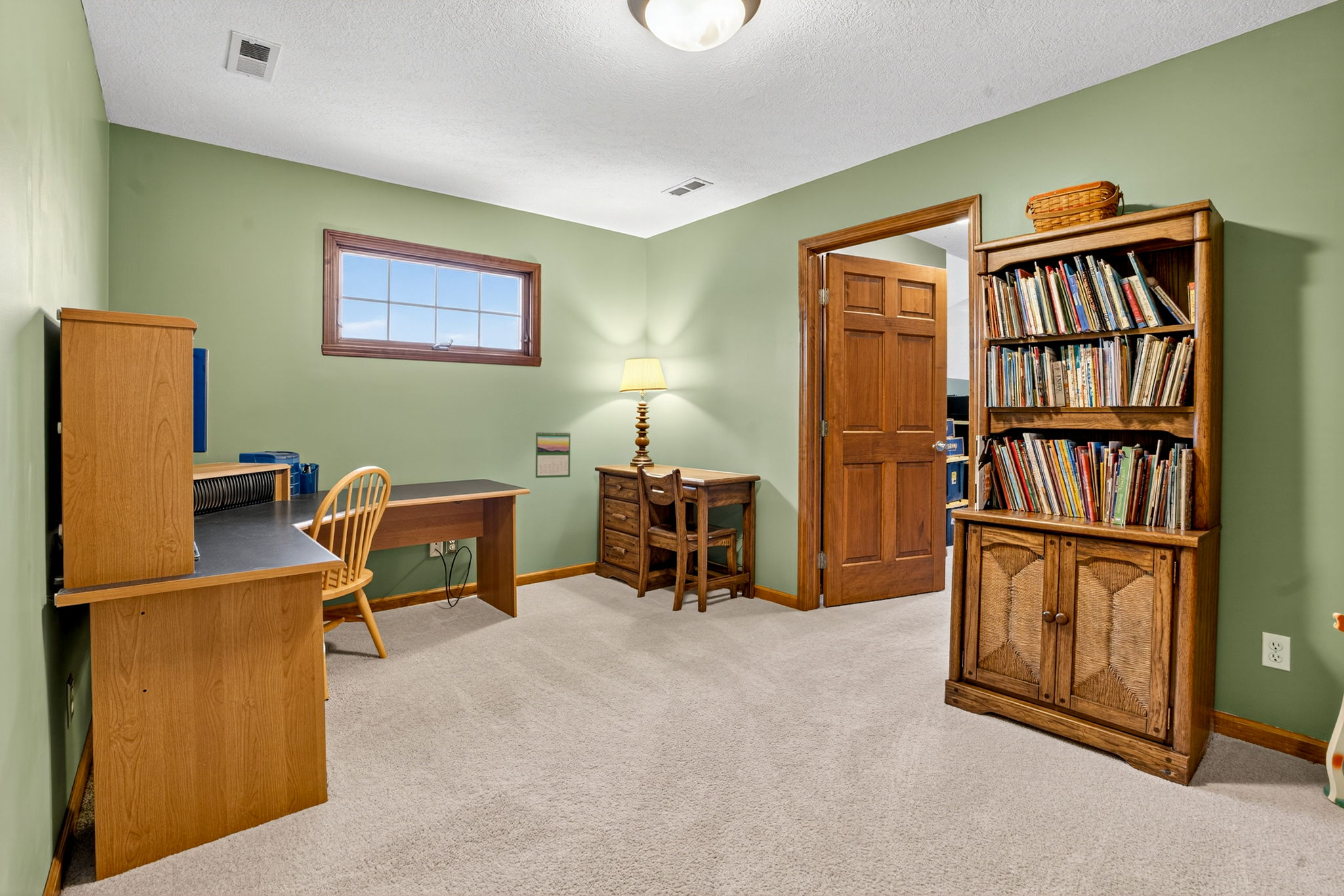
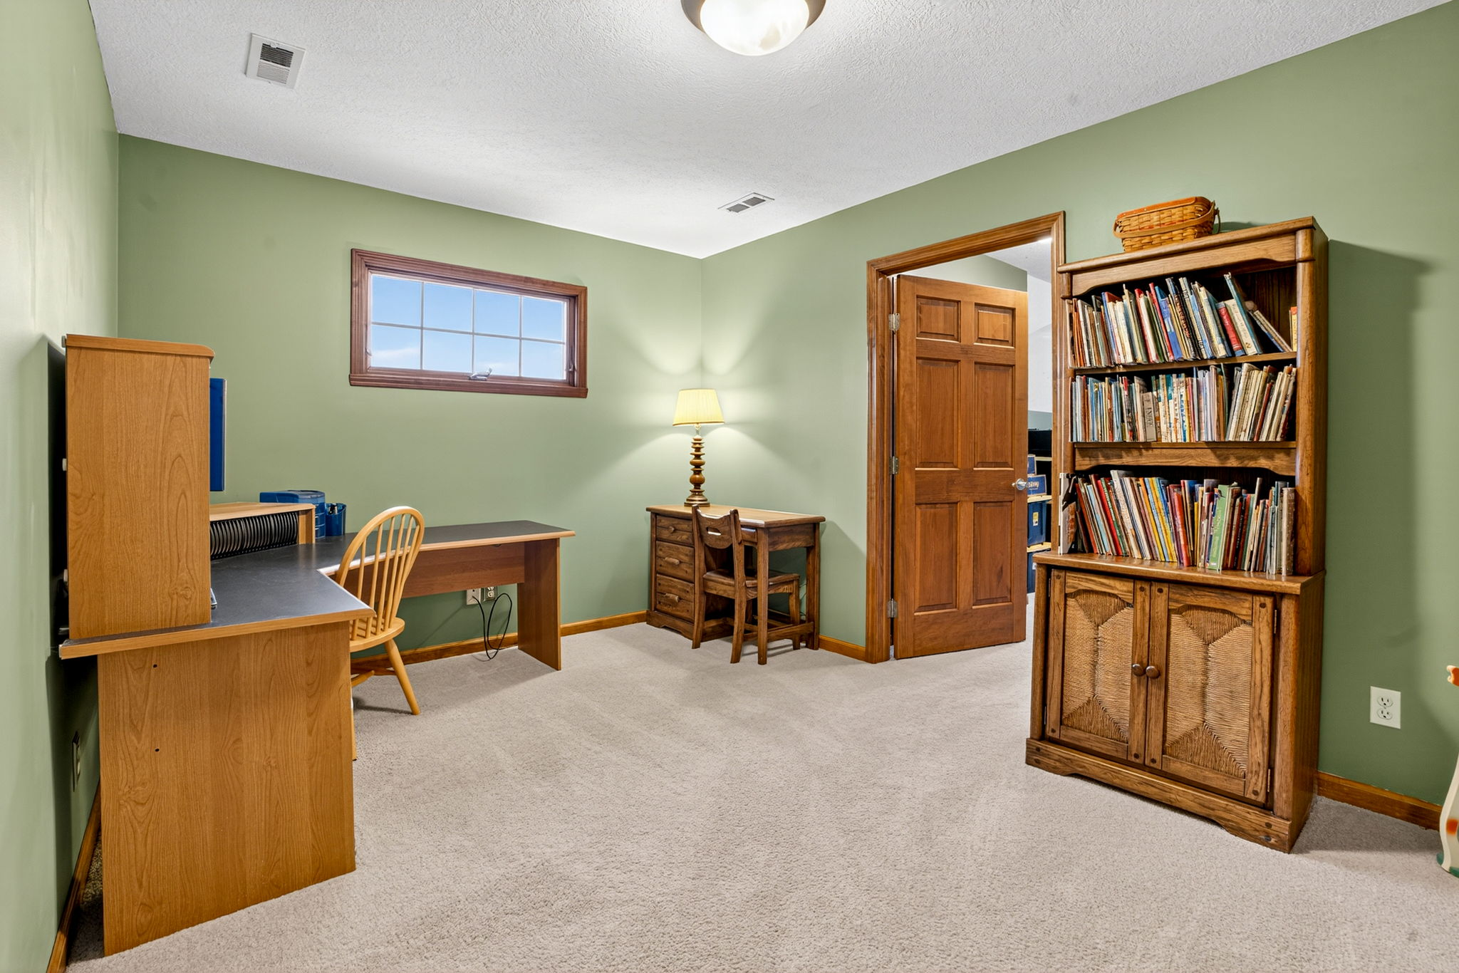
- calendar (553, 454)
